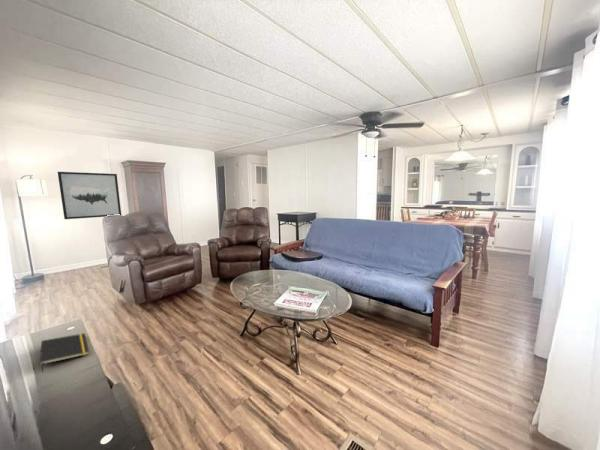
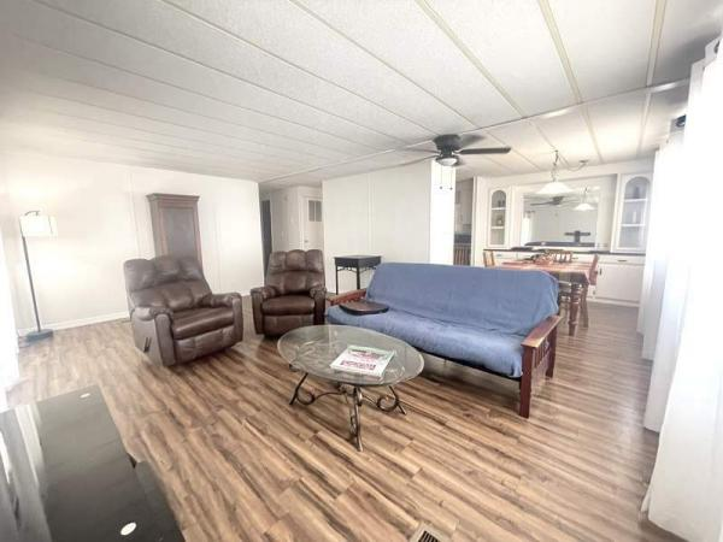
- wall art (91, 195)
- notepad (64, 347)
